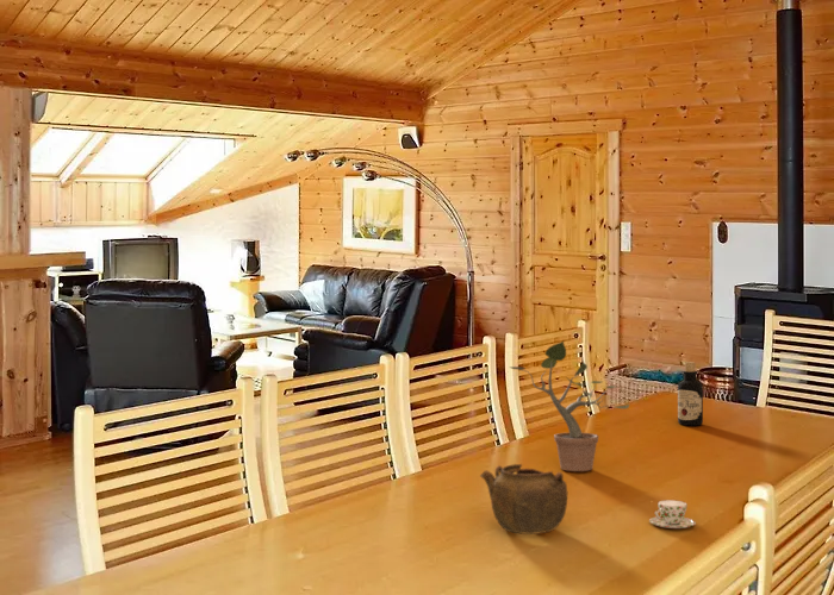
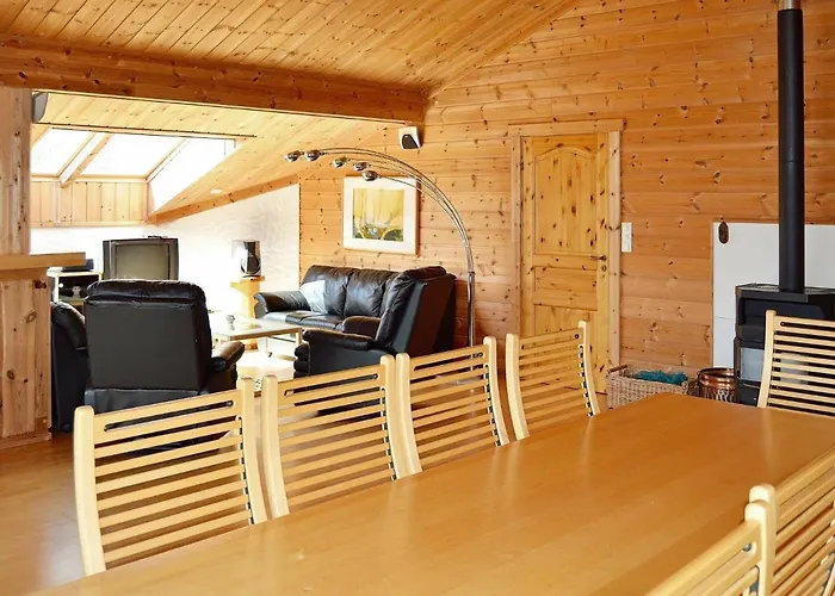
- bottle (690, 393)
- teacup (672, 513)
- teapot (522, 496)
- potted plant (571, 403)
